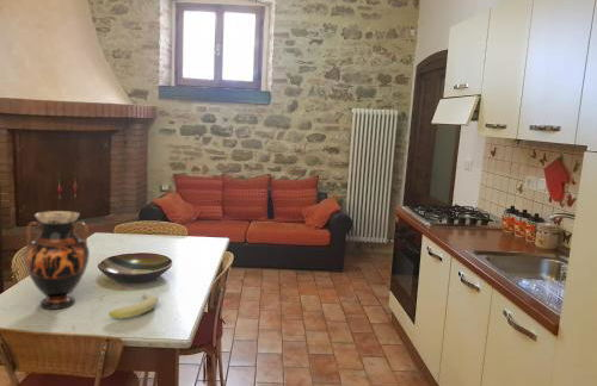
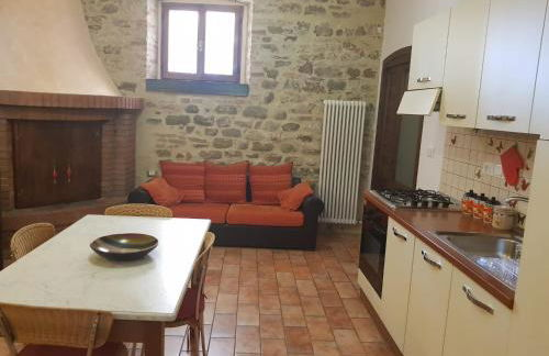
- vase (57, 260)
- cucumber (137, 303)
